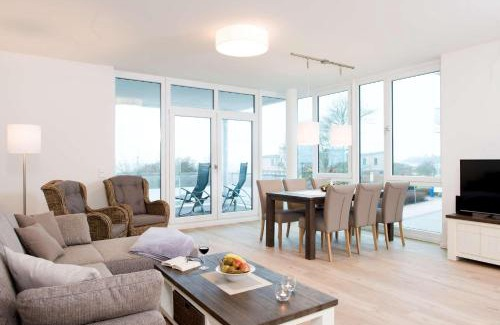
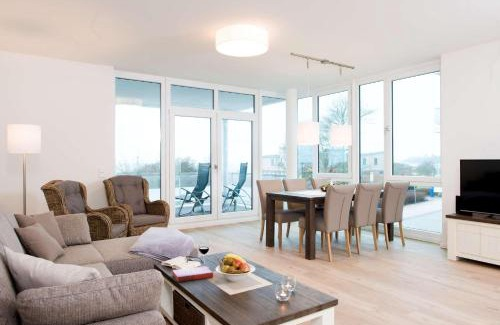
+ hardback book (192, 273)
